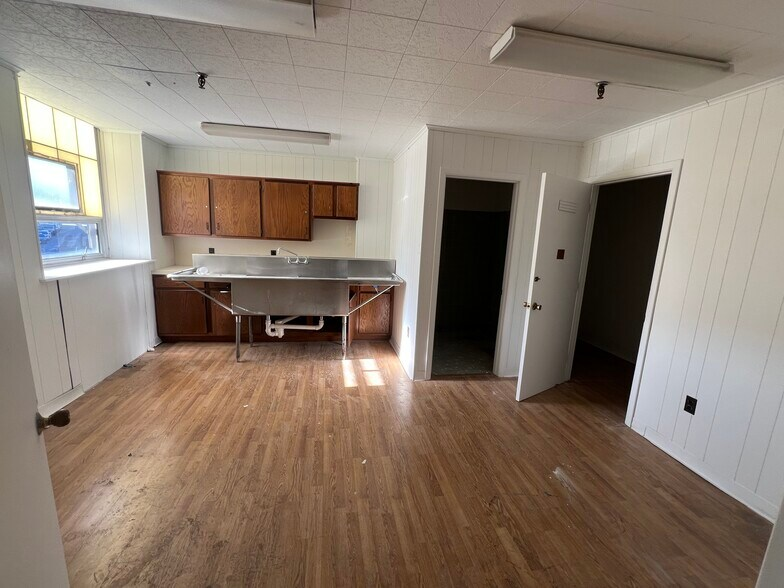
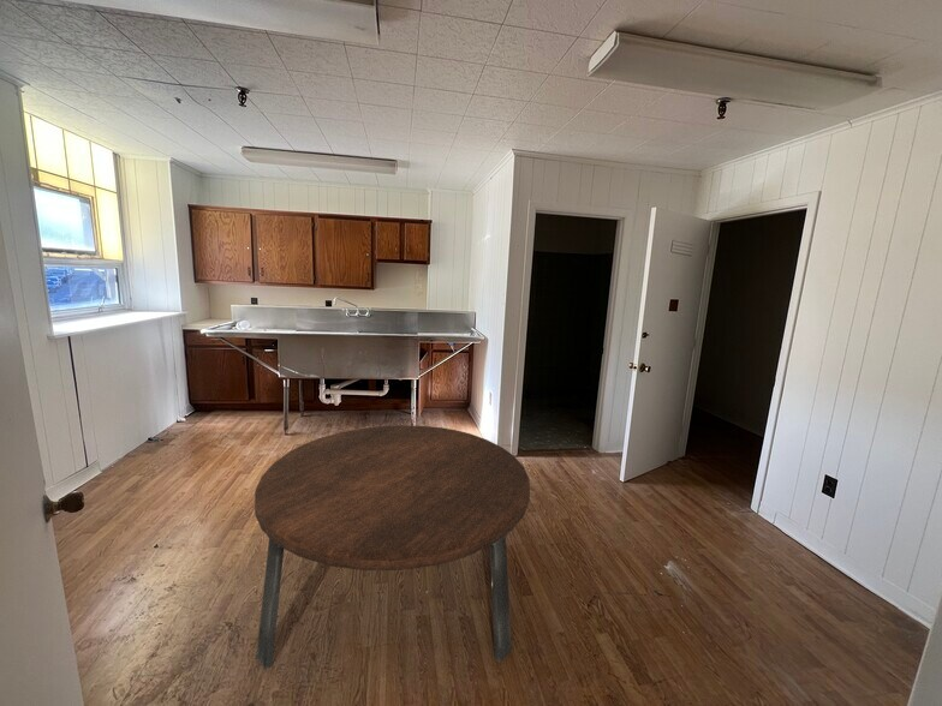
+ dining table (399, 522)
